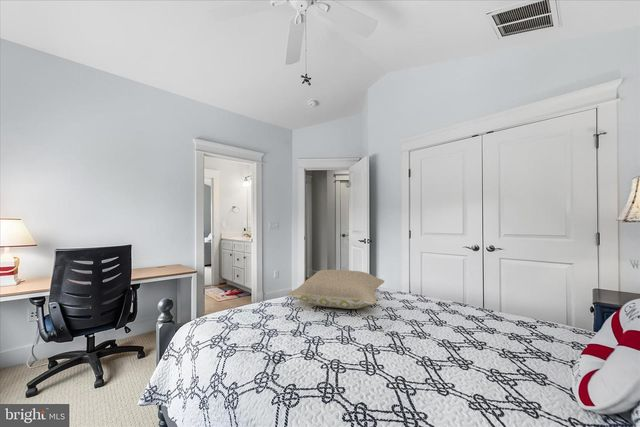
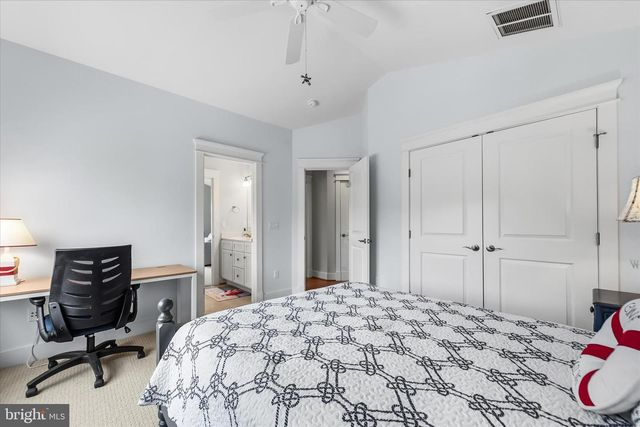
- pillow (339, 287)
